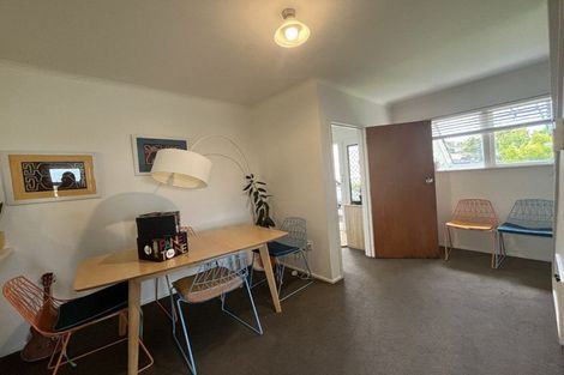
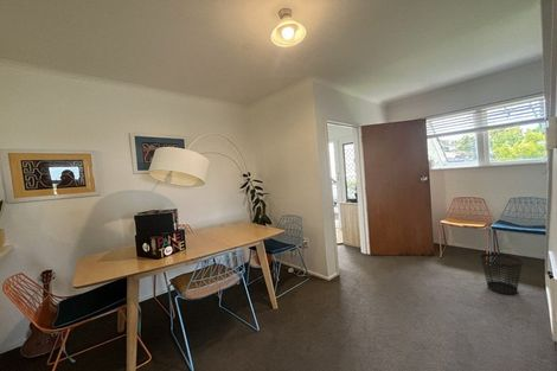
+ wastebasket (500, 274)
